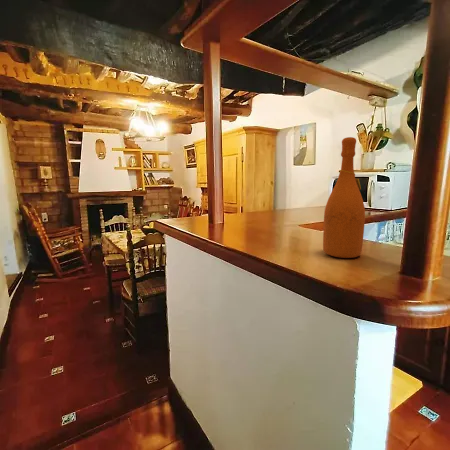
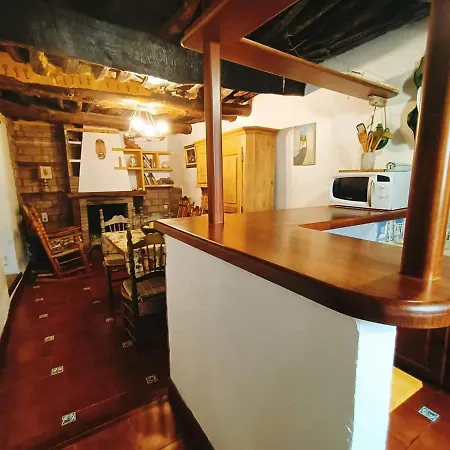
- wine bottle (345, 197)
